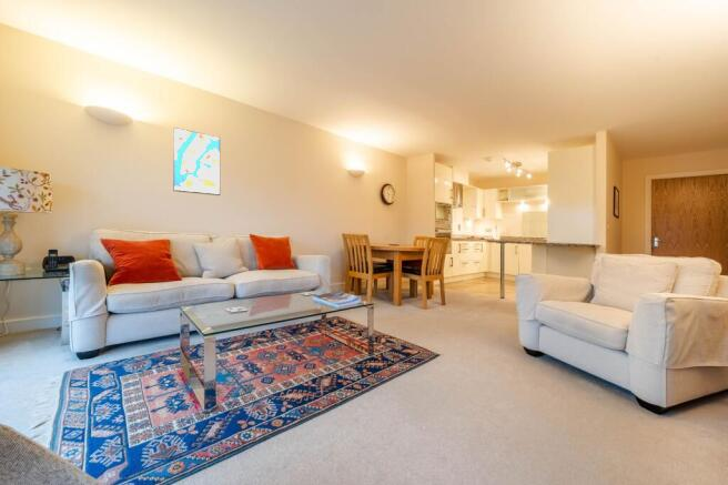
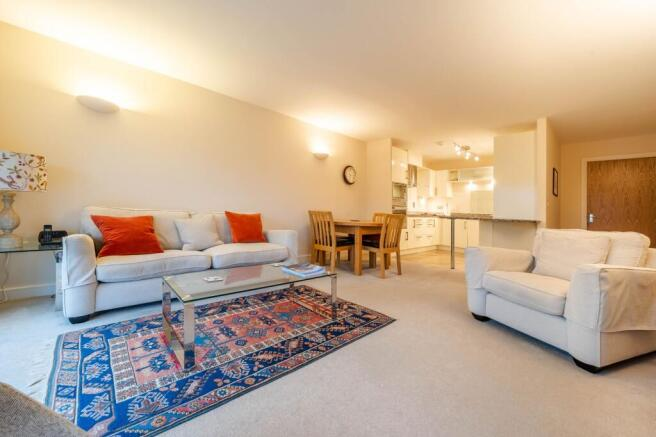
- wall art (198, 162)
